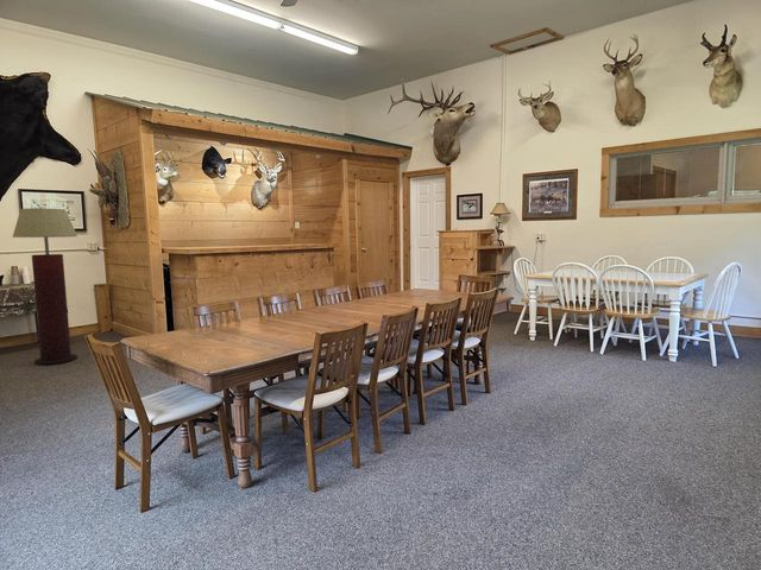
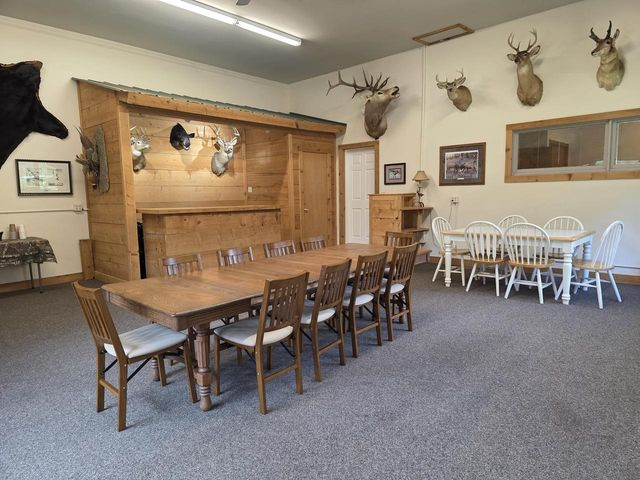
- floor lamp (50, 285)
